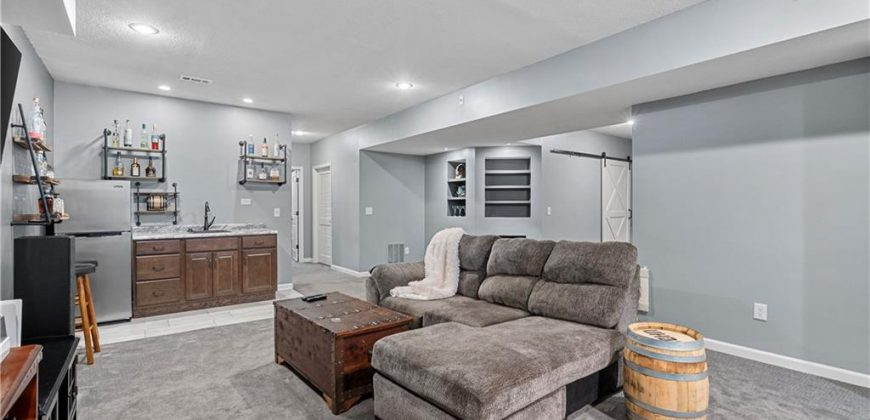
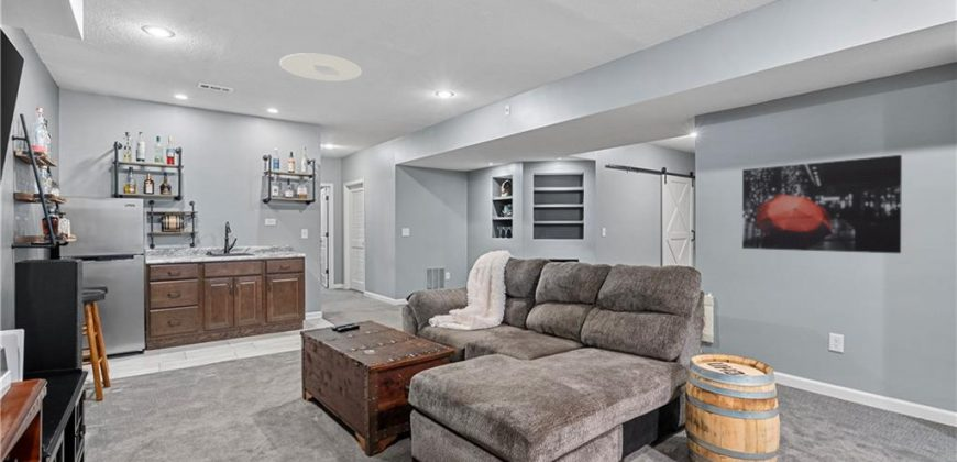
+ ceiling light (321, 64)
+ wall art (813, 207)
